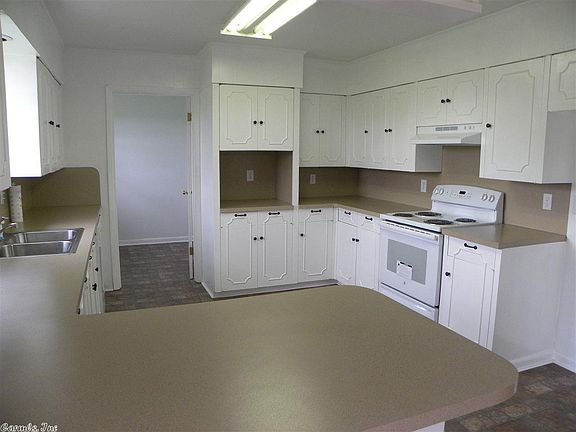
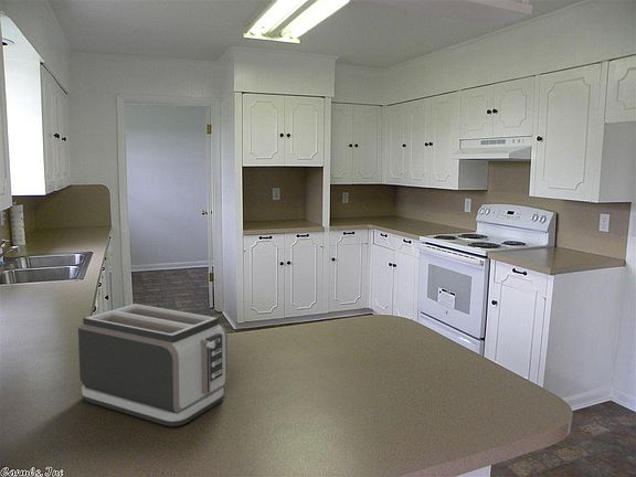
+ toaster (156, 359)
